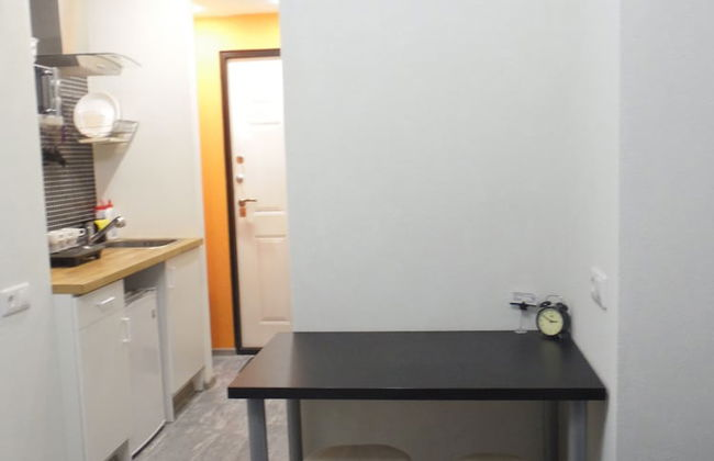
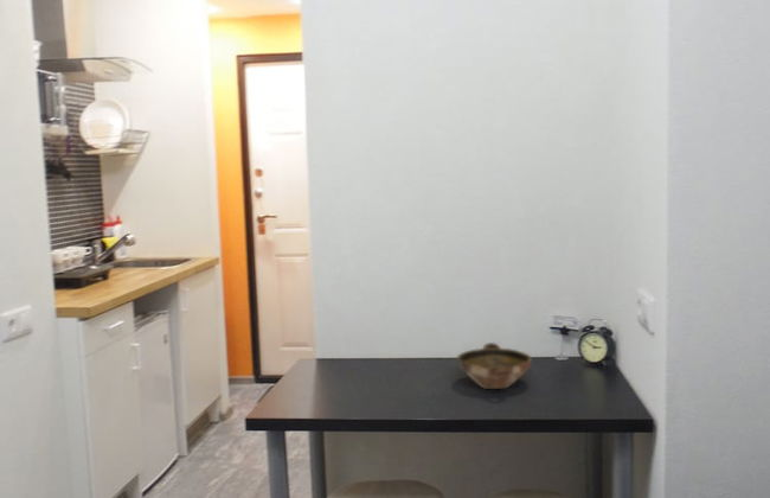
+ bowl (494, 369)
